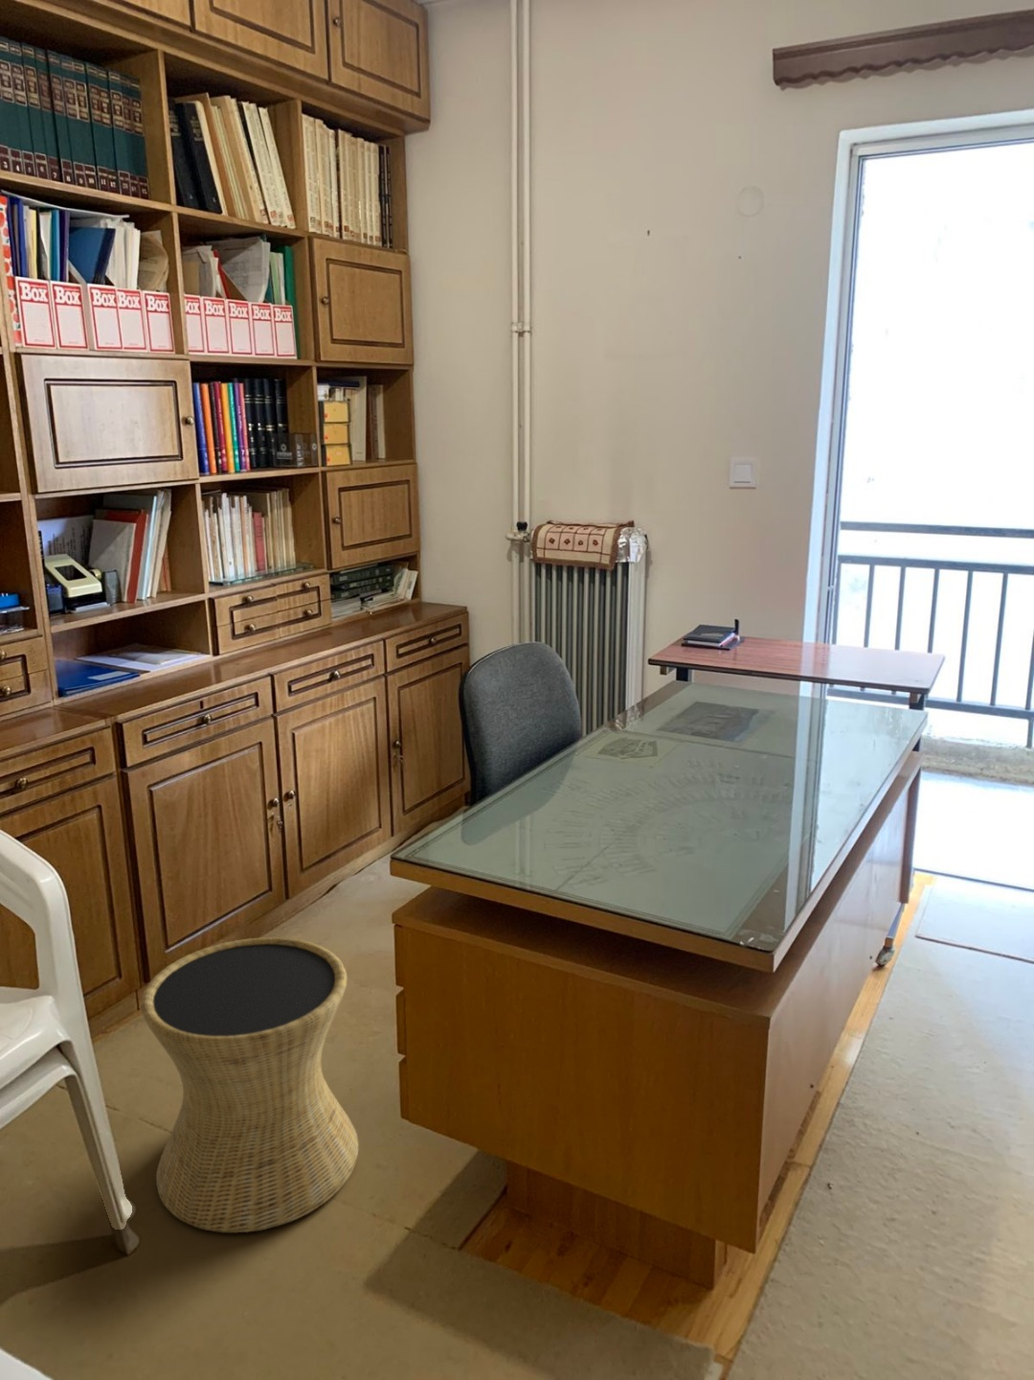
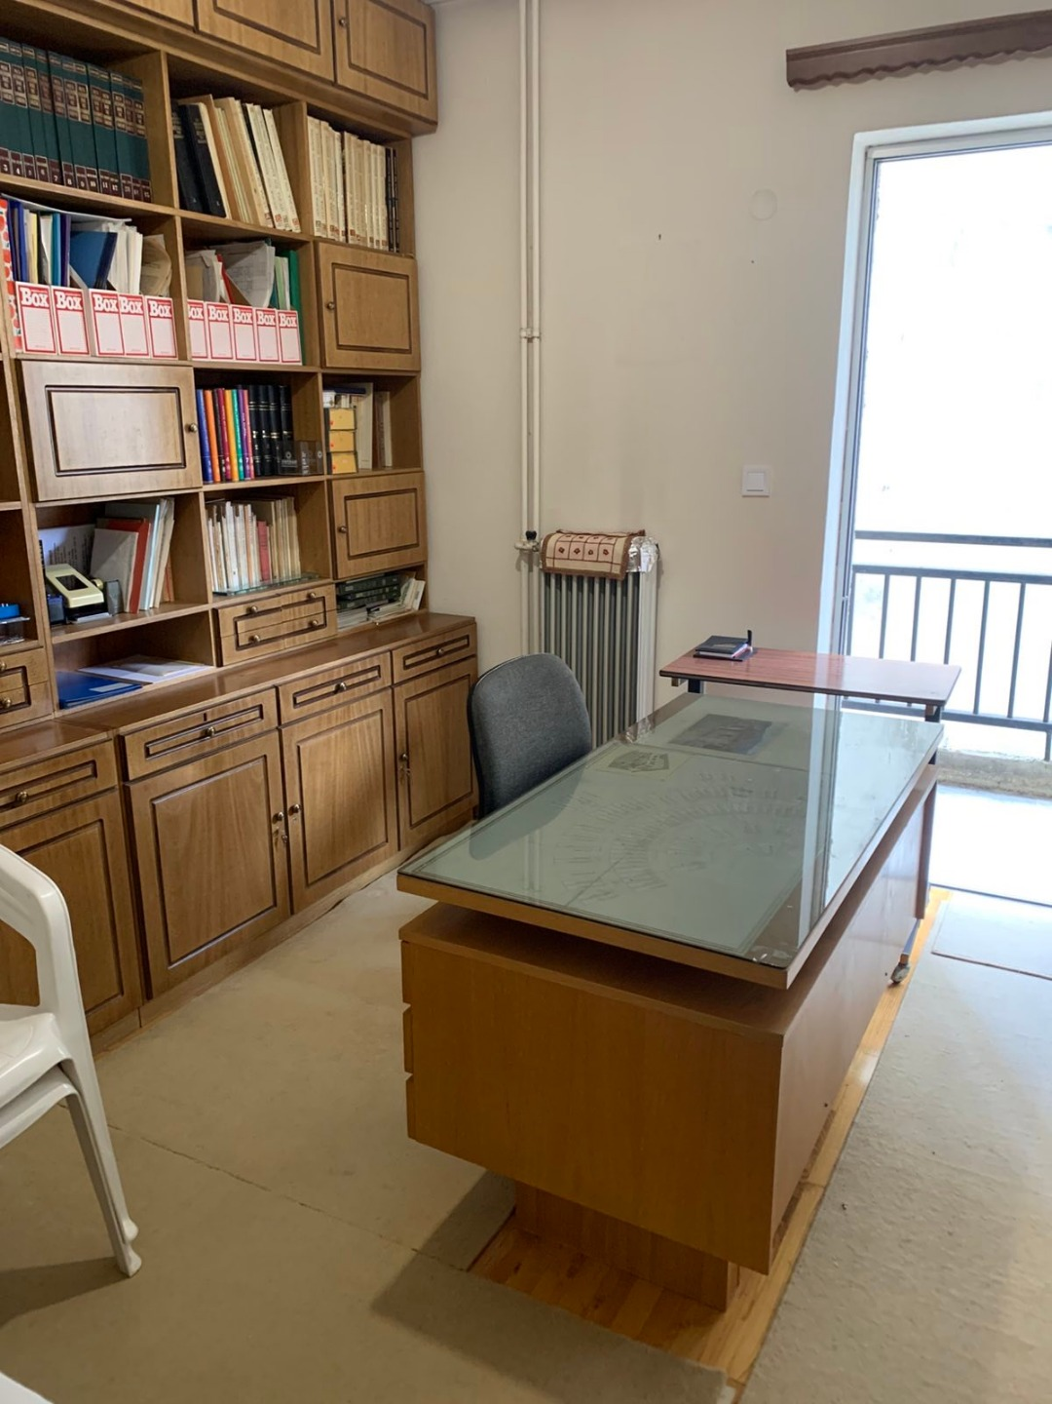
- side table (253, 1075)
